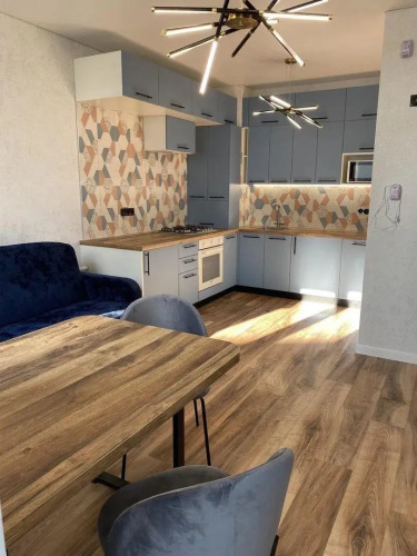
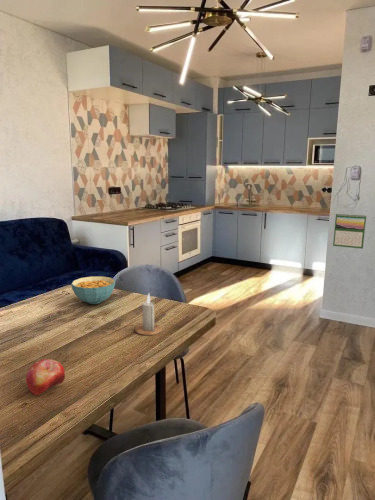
+ fruit (45, 375)
+ cereal bowl (94, 291)
+ calendar (349, 230)
+ candle (148, 311)
